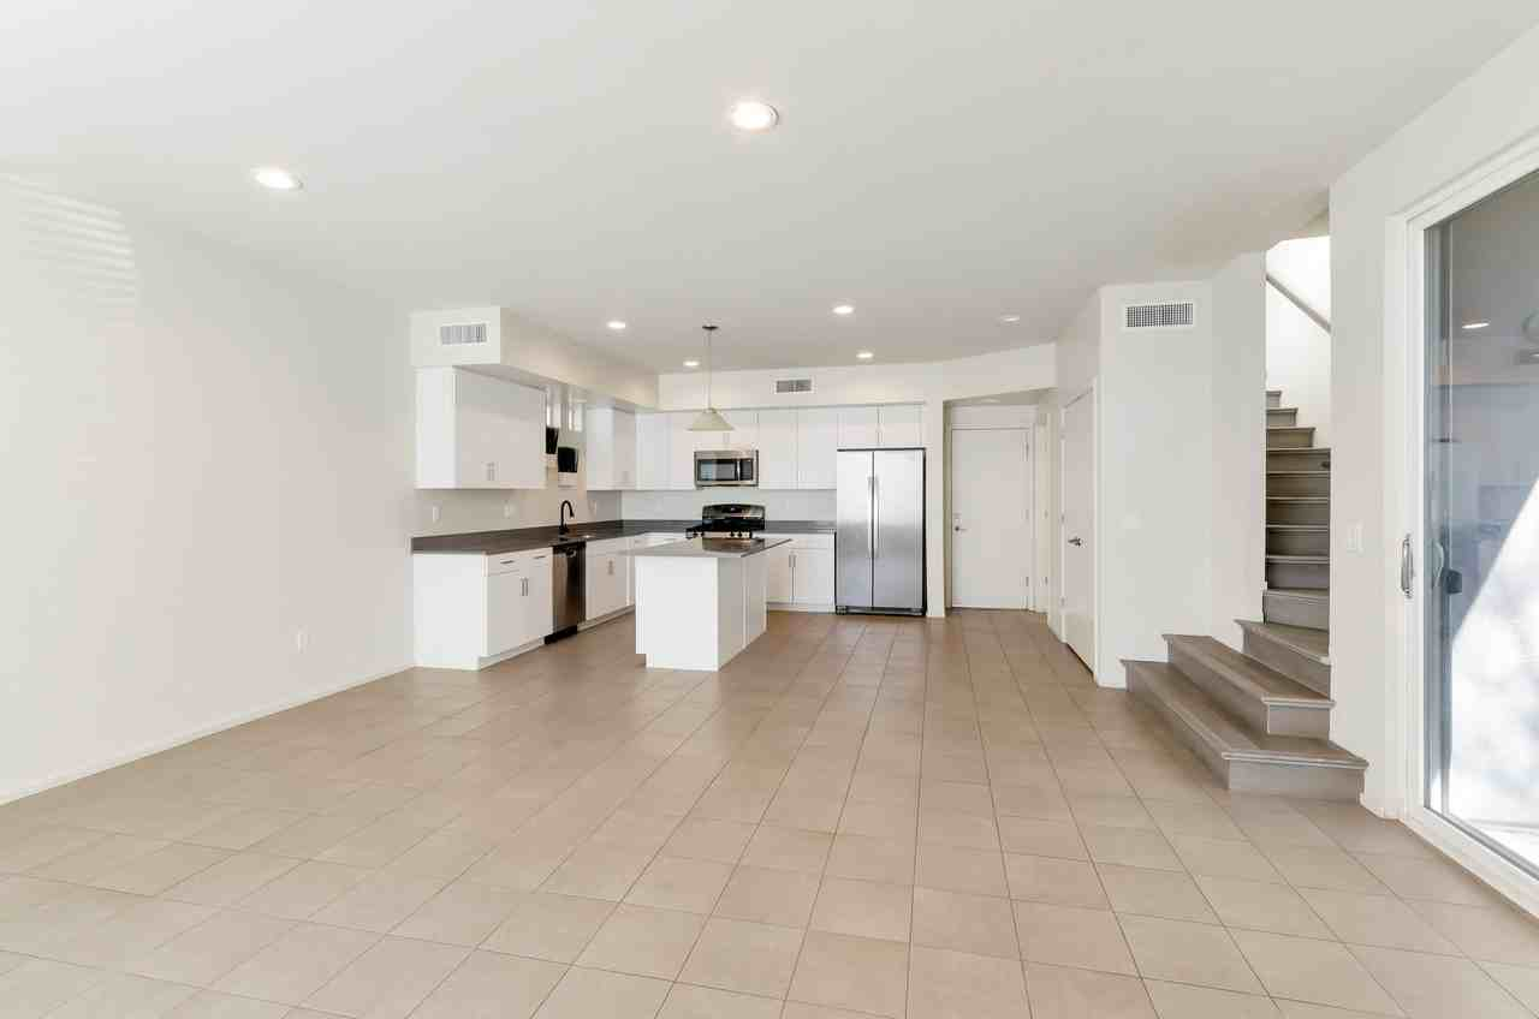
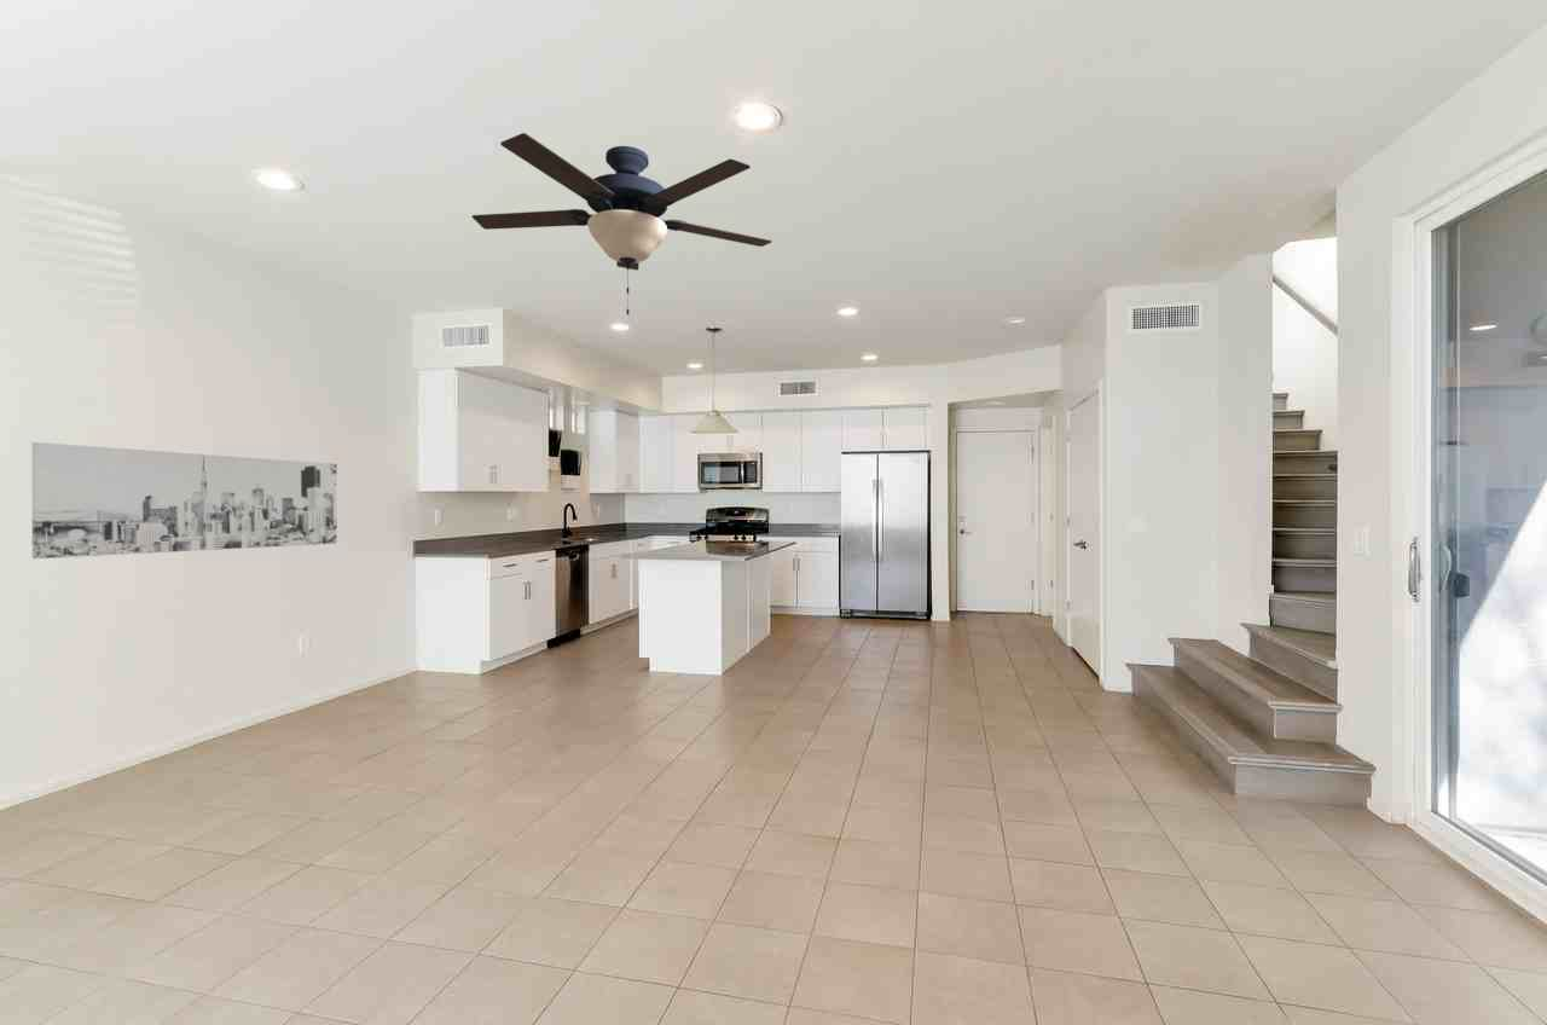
+ ceiling fan (627, 238)
+ wall art (213, 502)
